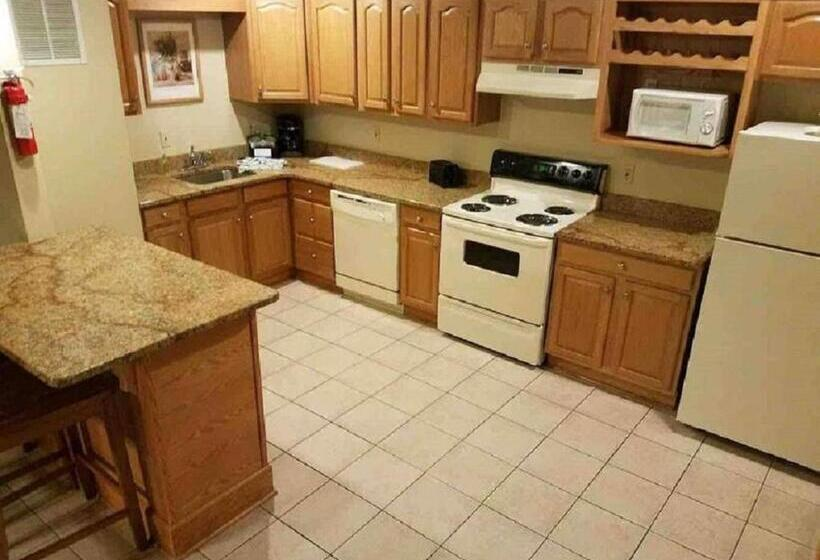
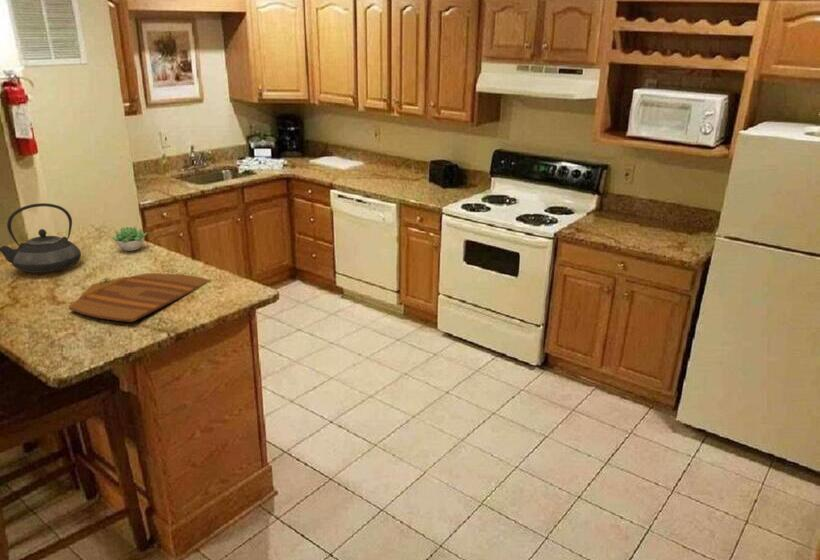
+ teapot (38, 237)
+ succulent plant (129, 239)
+ cutting board (132, 290)
